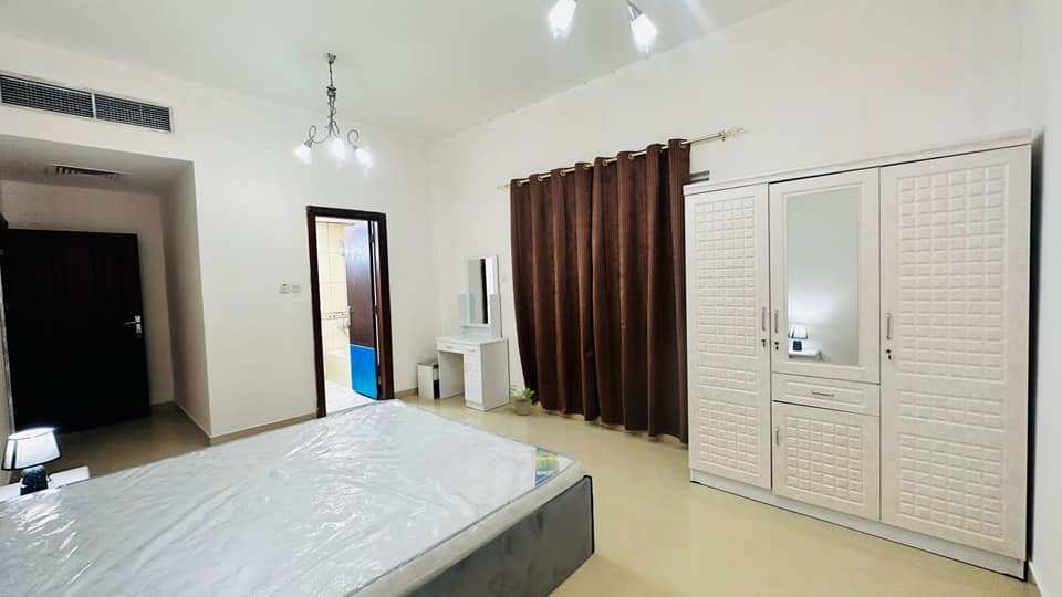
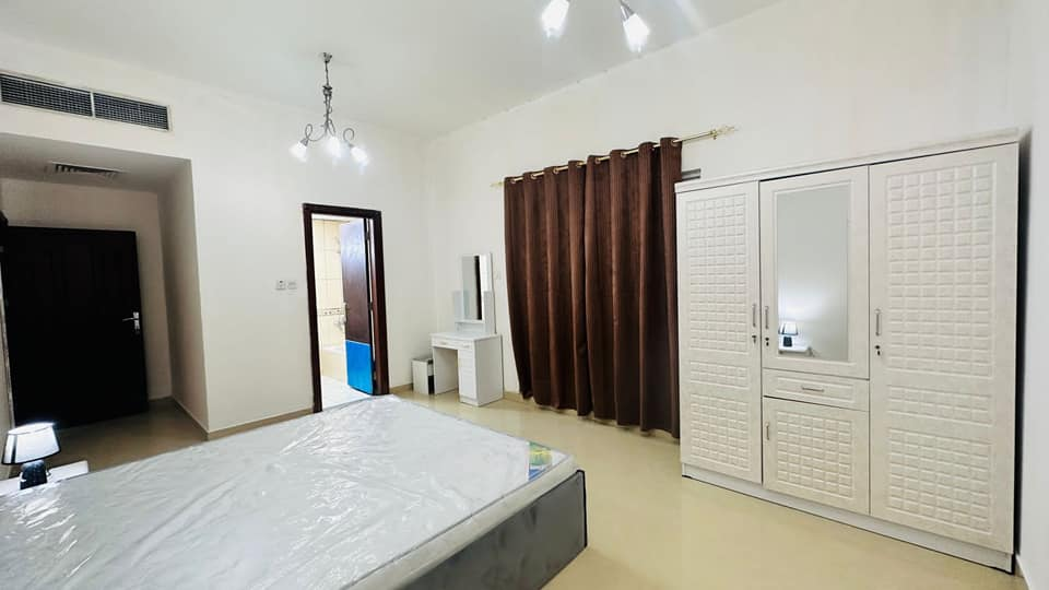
- potted plant (522, 398)
